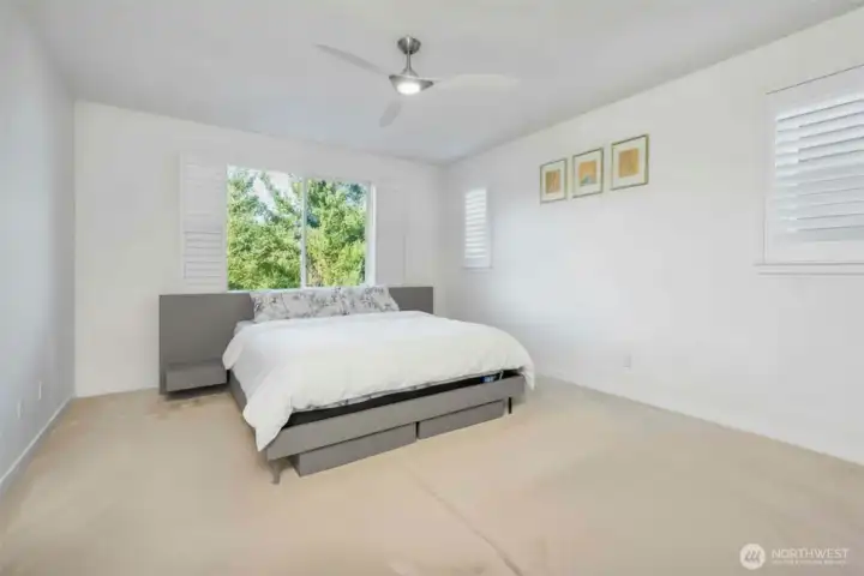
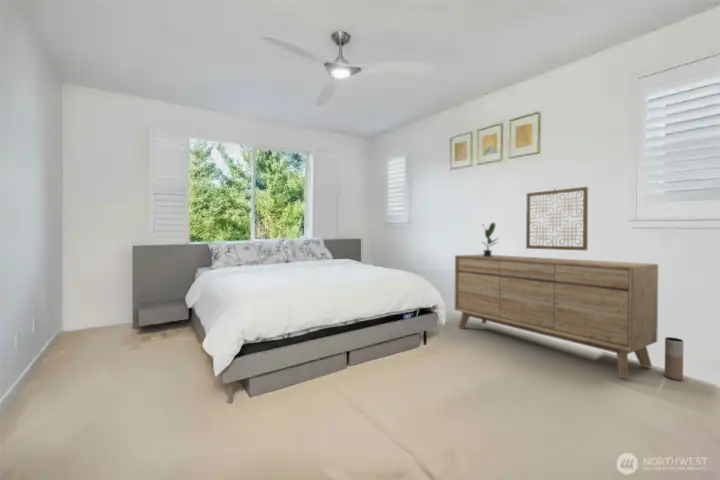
+ wall art (555, 217)
+ vase (673, 358)
+ potted plant (490, 239)
+ sideboard (538, 301)
